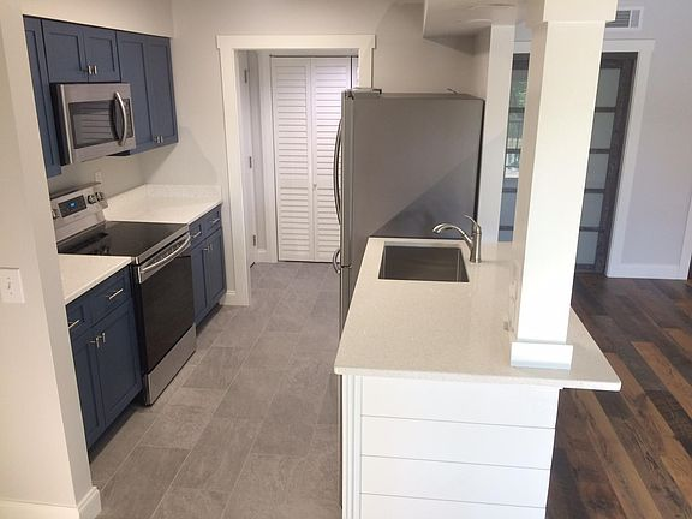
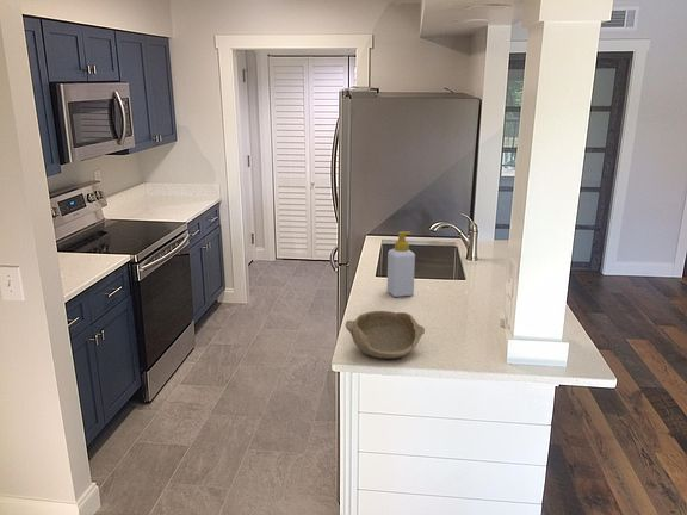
+ soap bottle (401, 262)
+ bowl (384, 335)
